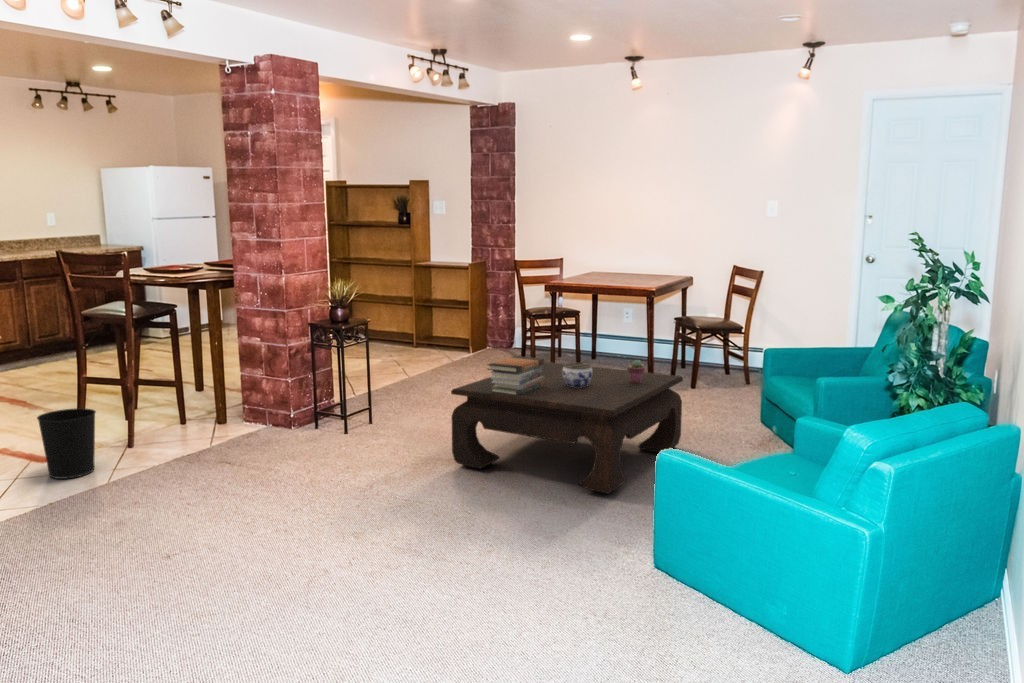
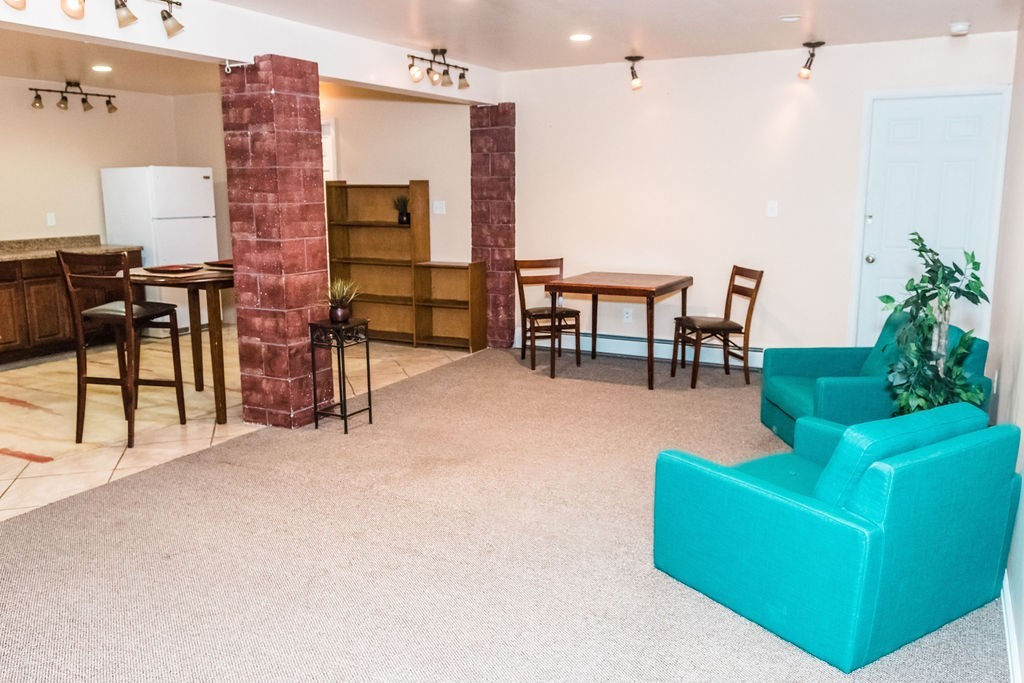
- book stack (516, 374)
- potted succulent (635, 370)
- wastebasket (69, 443)
- coffee table (570, 419)
- jar (577, 374)
